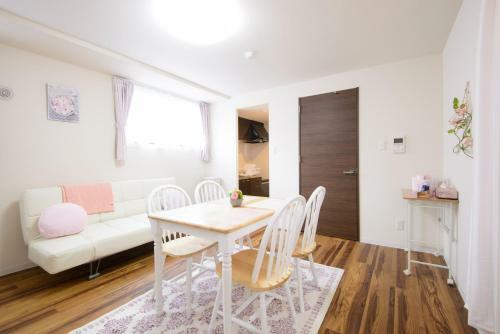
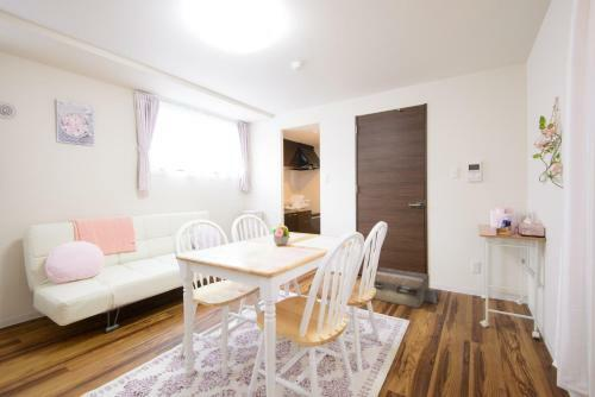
+ ceiling vent (403, 283)
